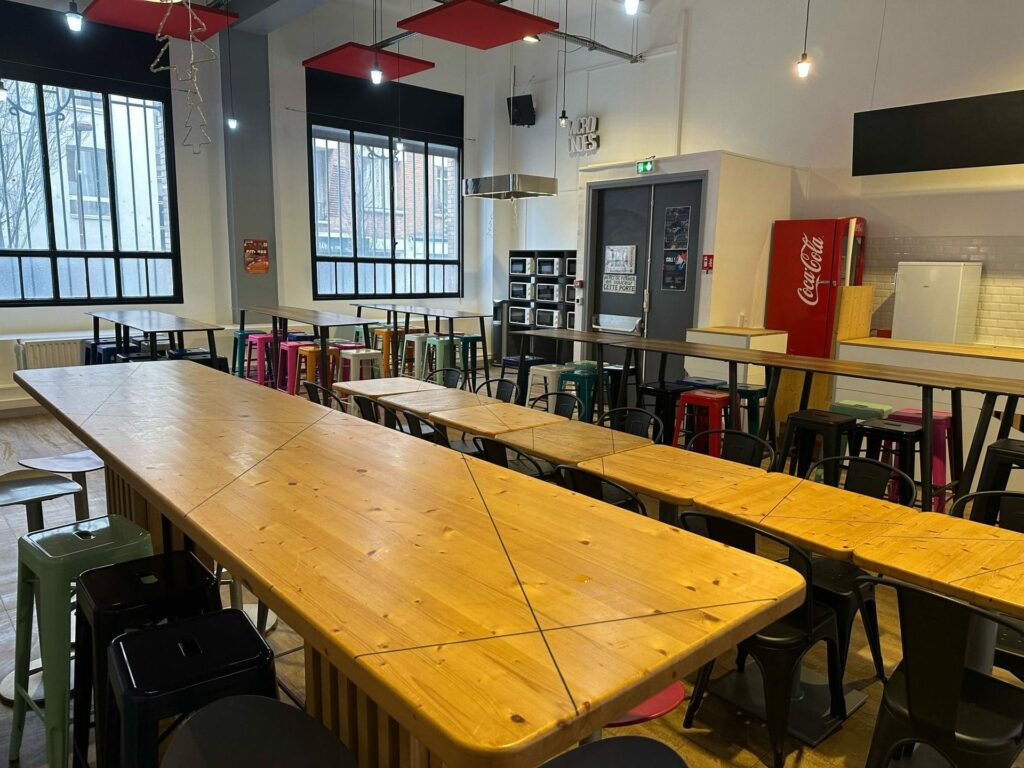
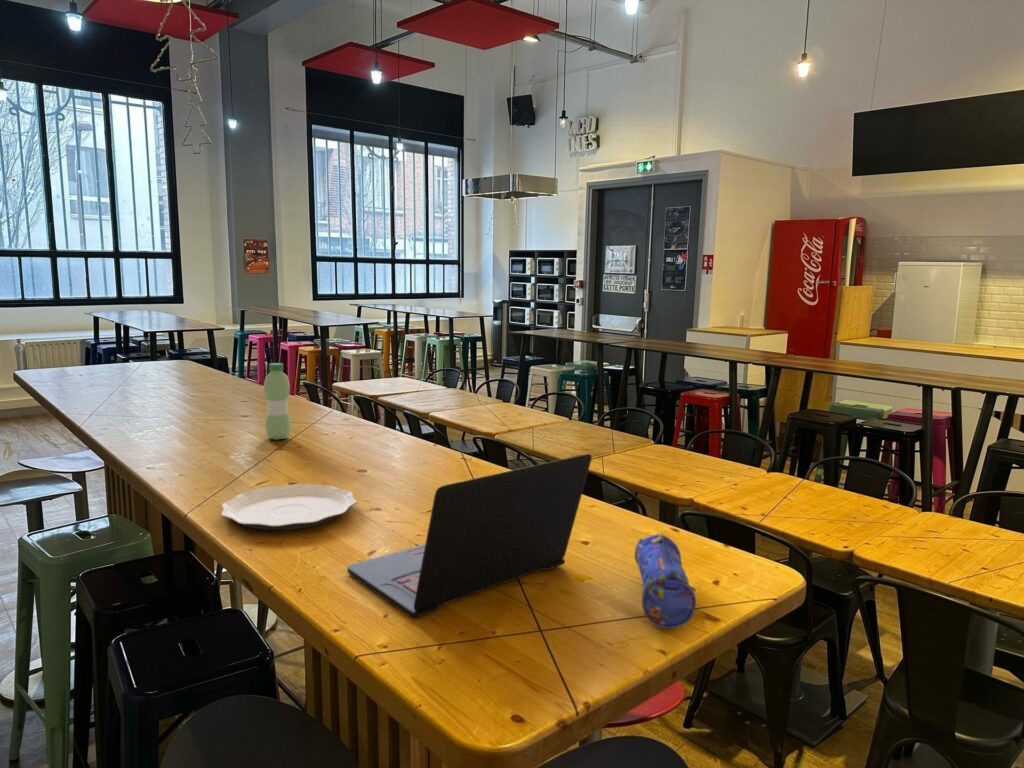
+ water bottle (277, 401)
+ laptop (468, 513)
+ plate (290, 507)
+ pencil case (662, 575)
